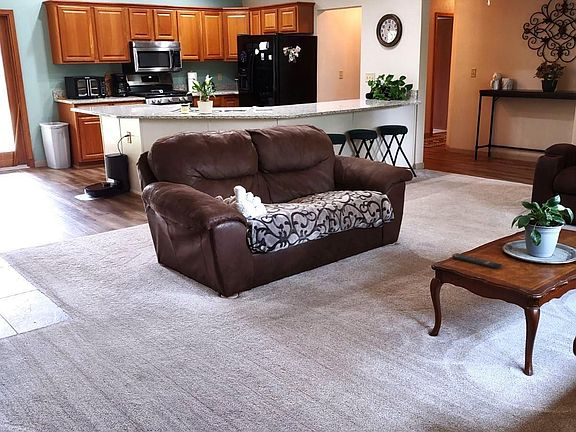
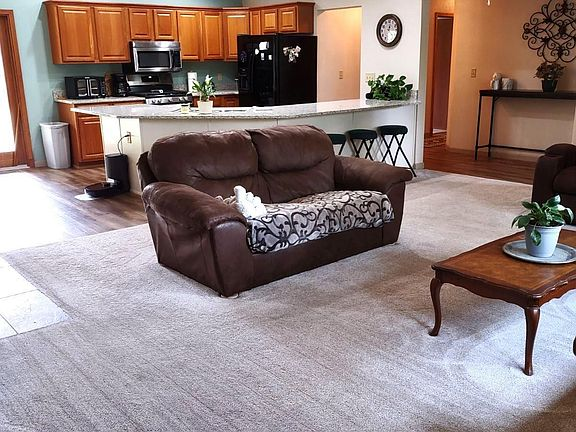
- remote control (475, 261)
